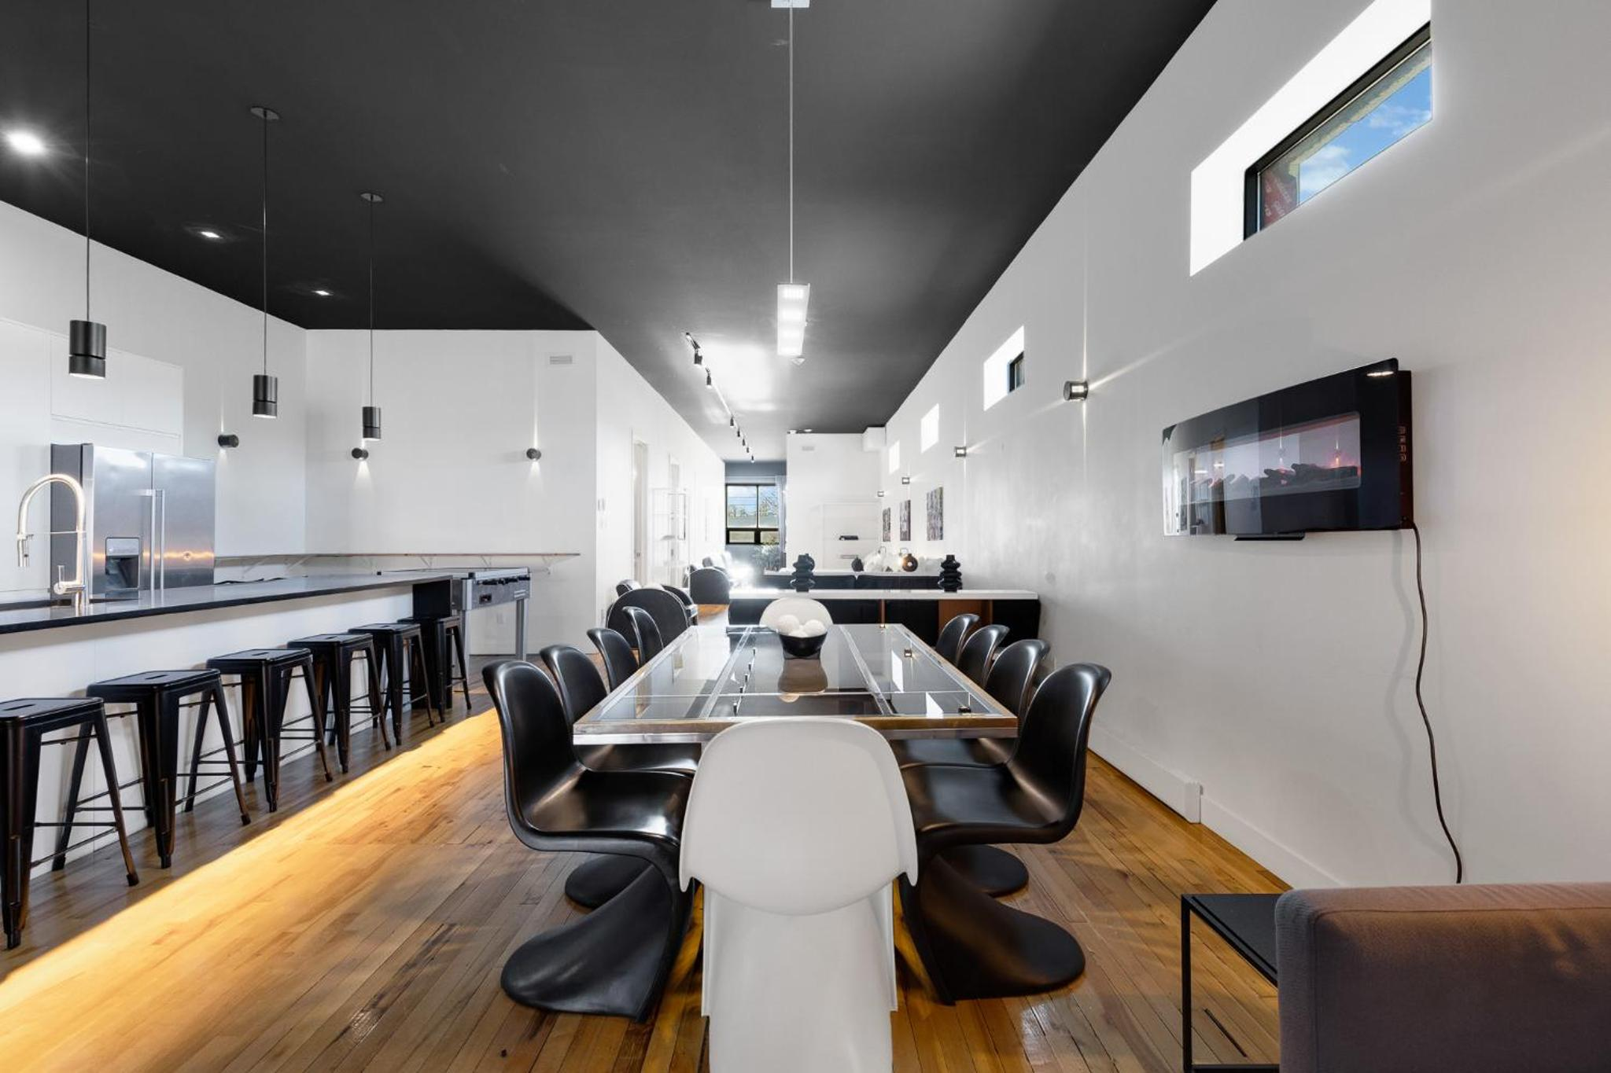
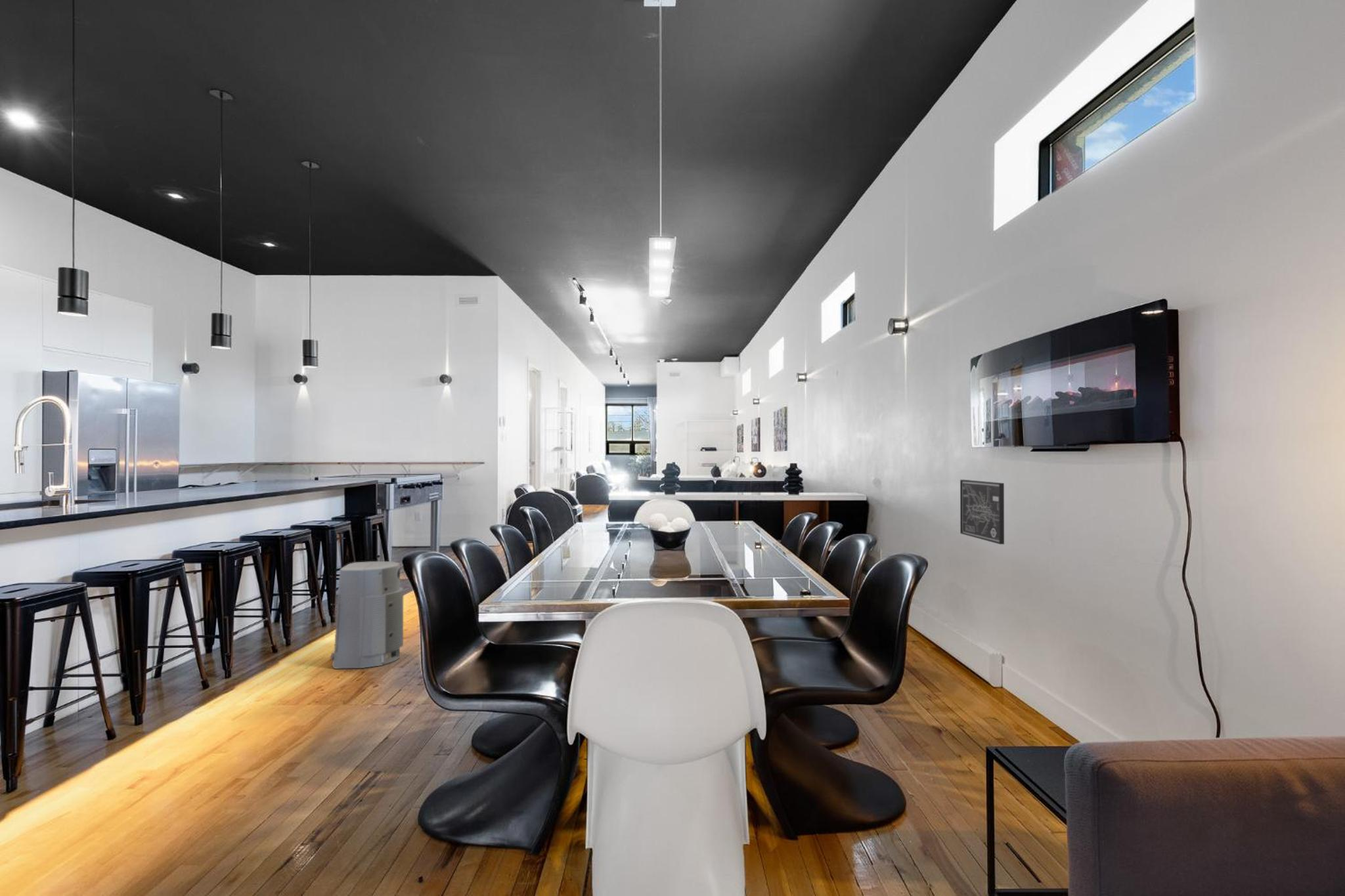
+ air purifier (369, 612)
+ wall art (981, 509)
